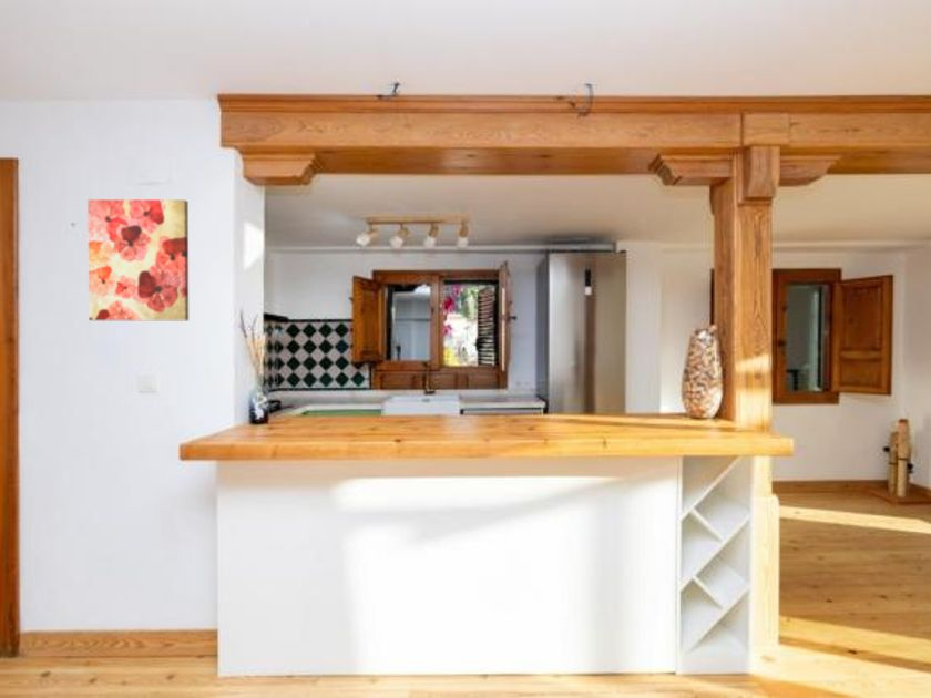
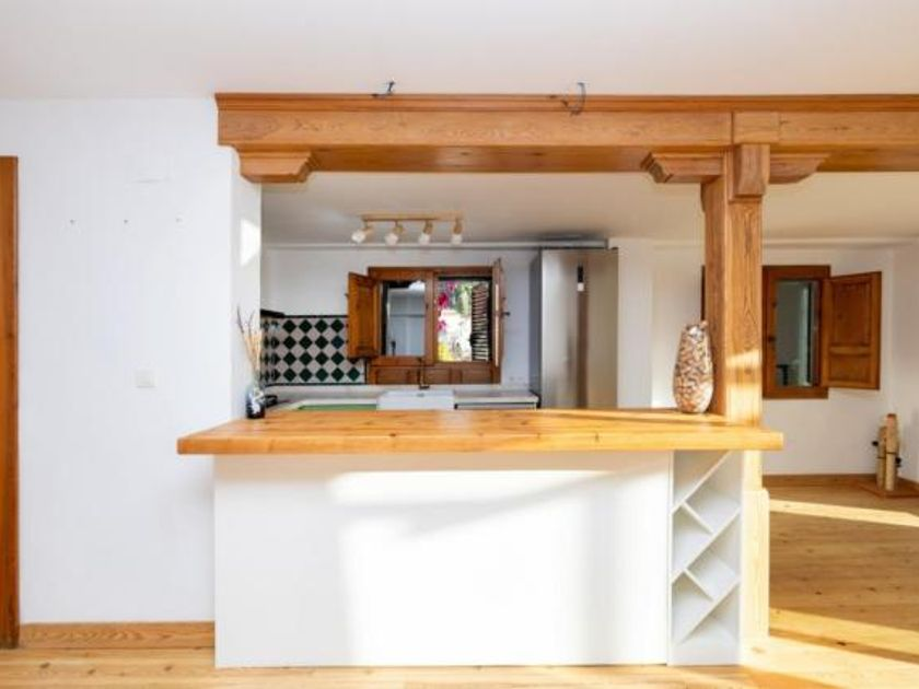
- wall art (139, 260)
